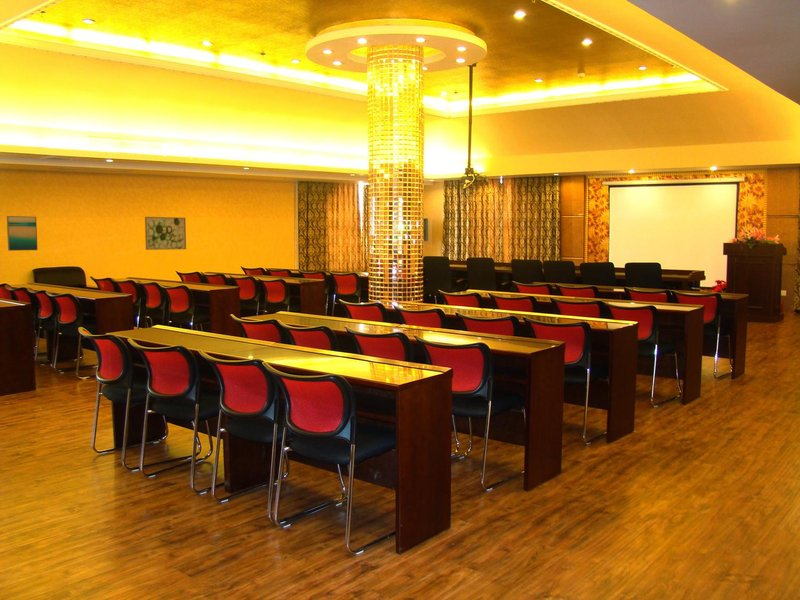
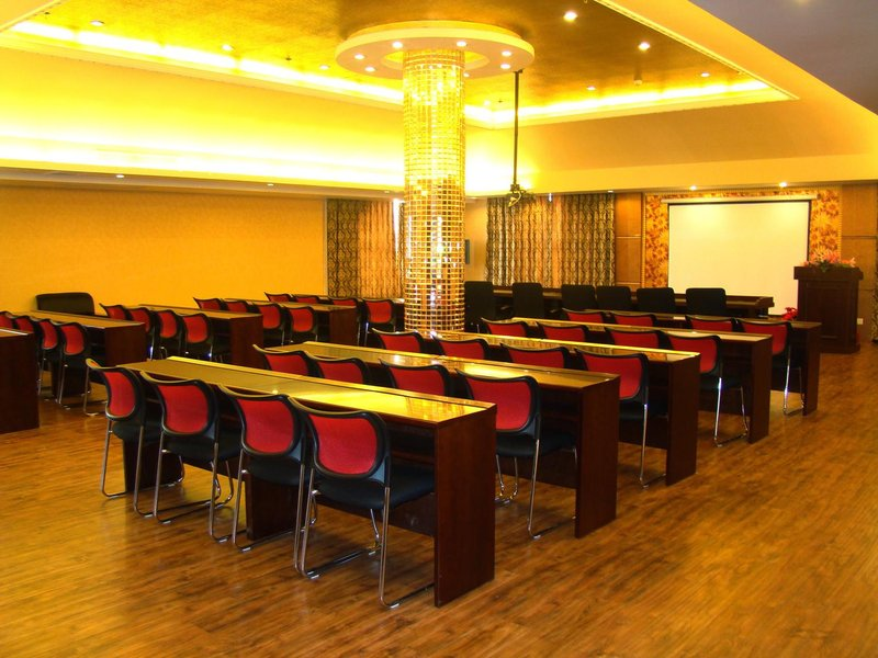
- wall art (166, 233)
- wall art (22, 233)
